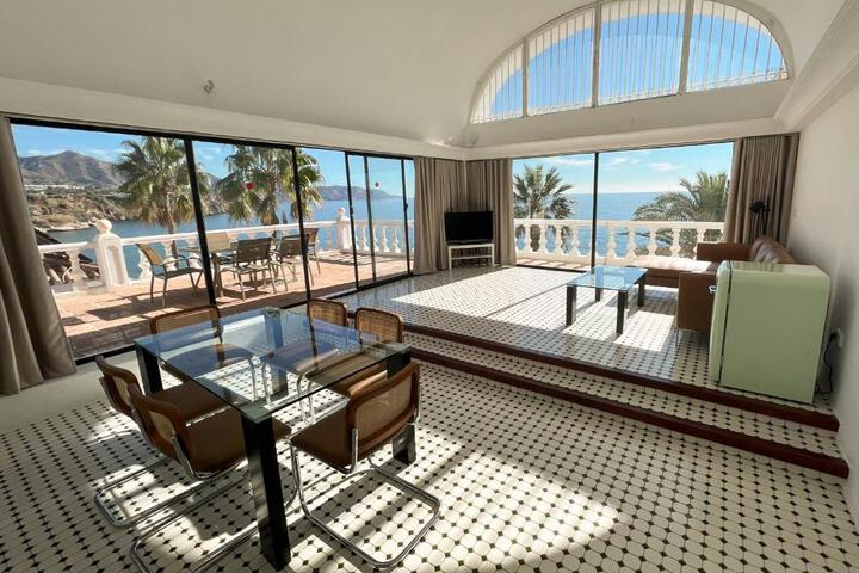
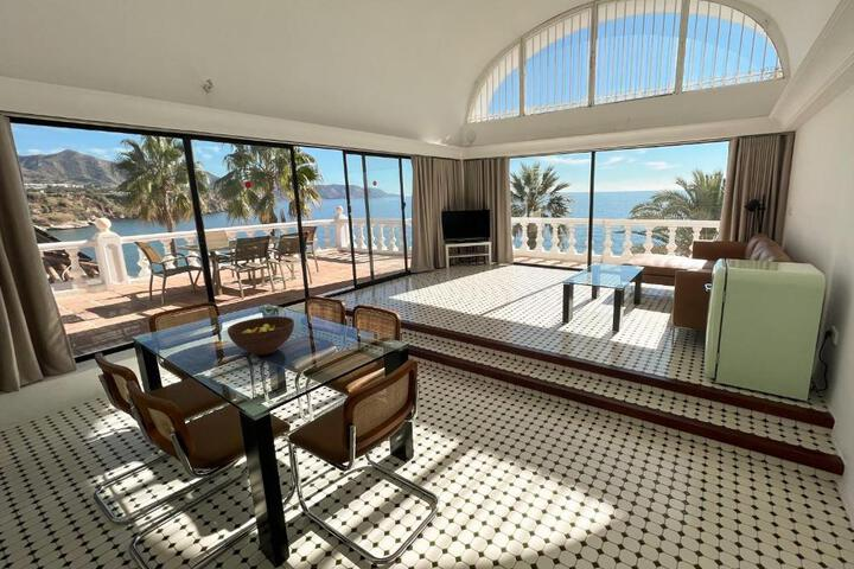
+ fruit bowl (262, 338)
